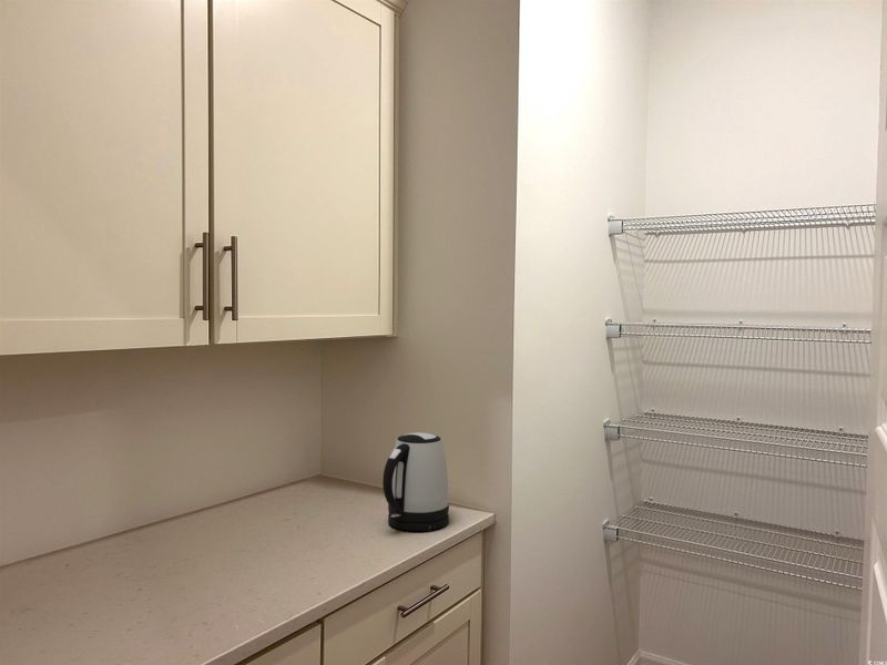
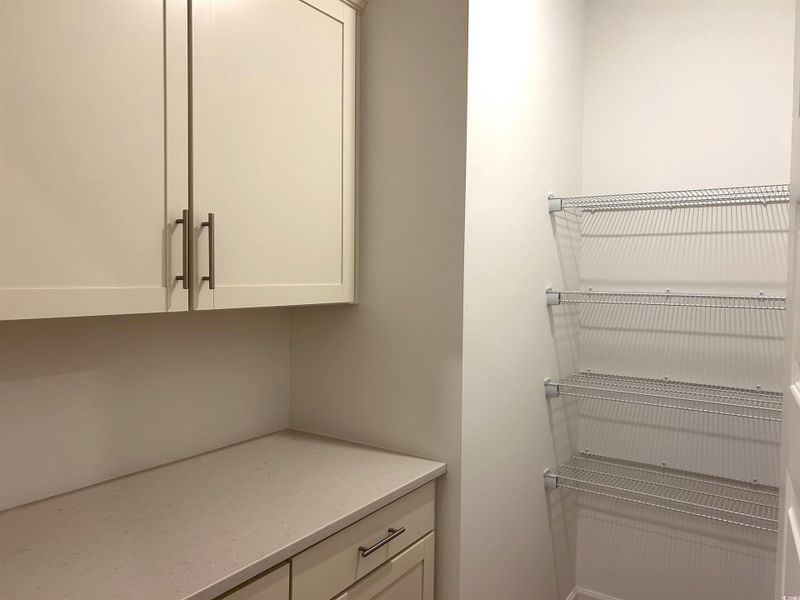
- kettle (412, 479)
